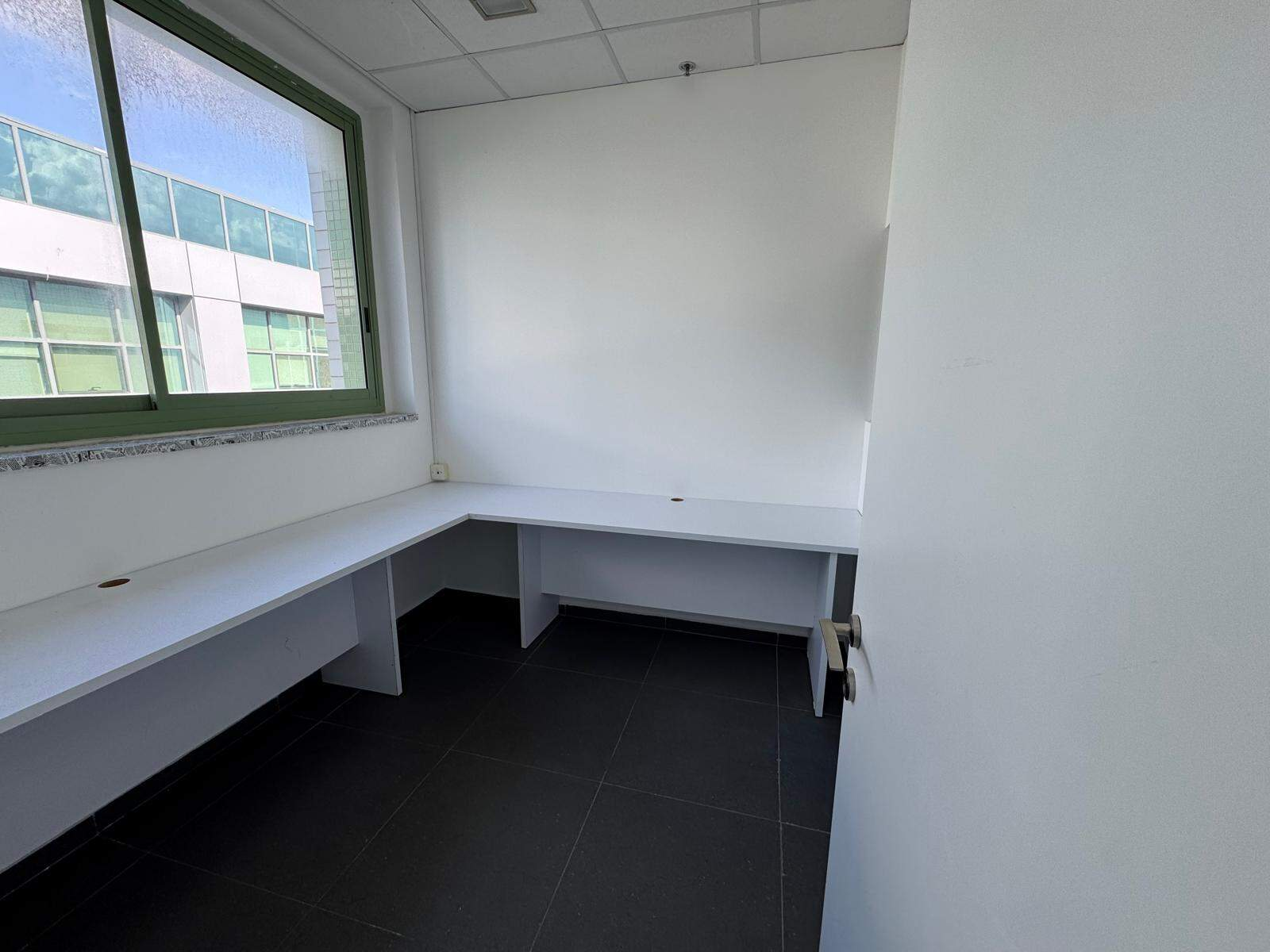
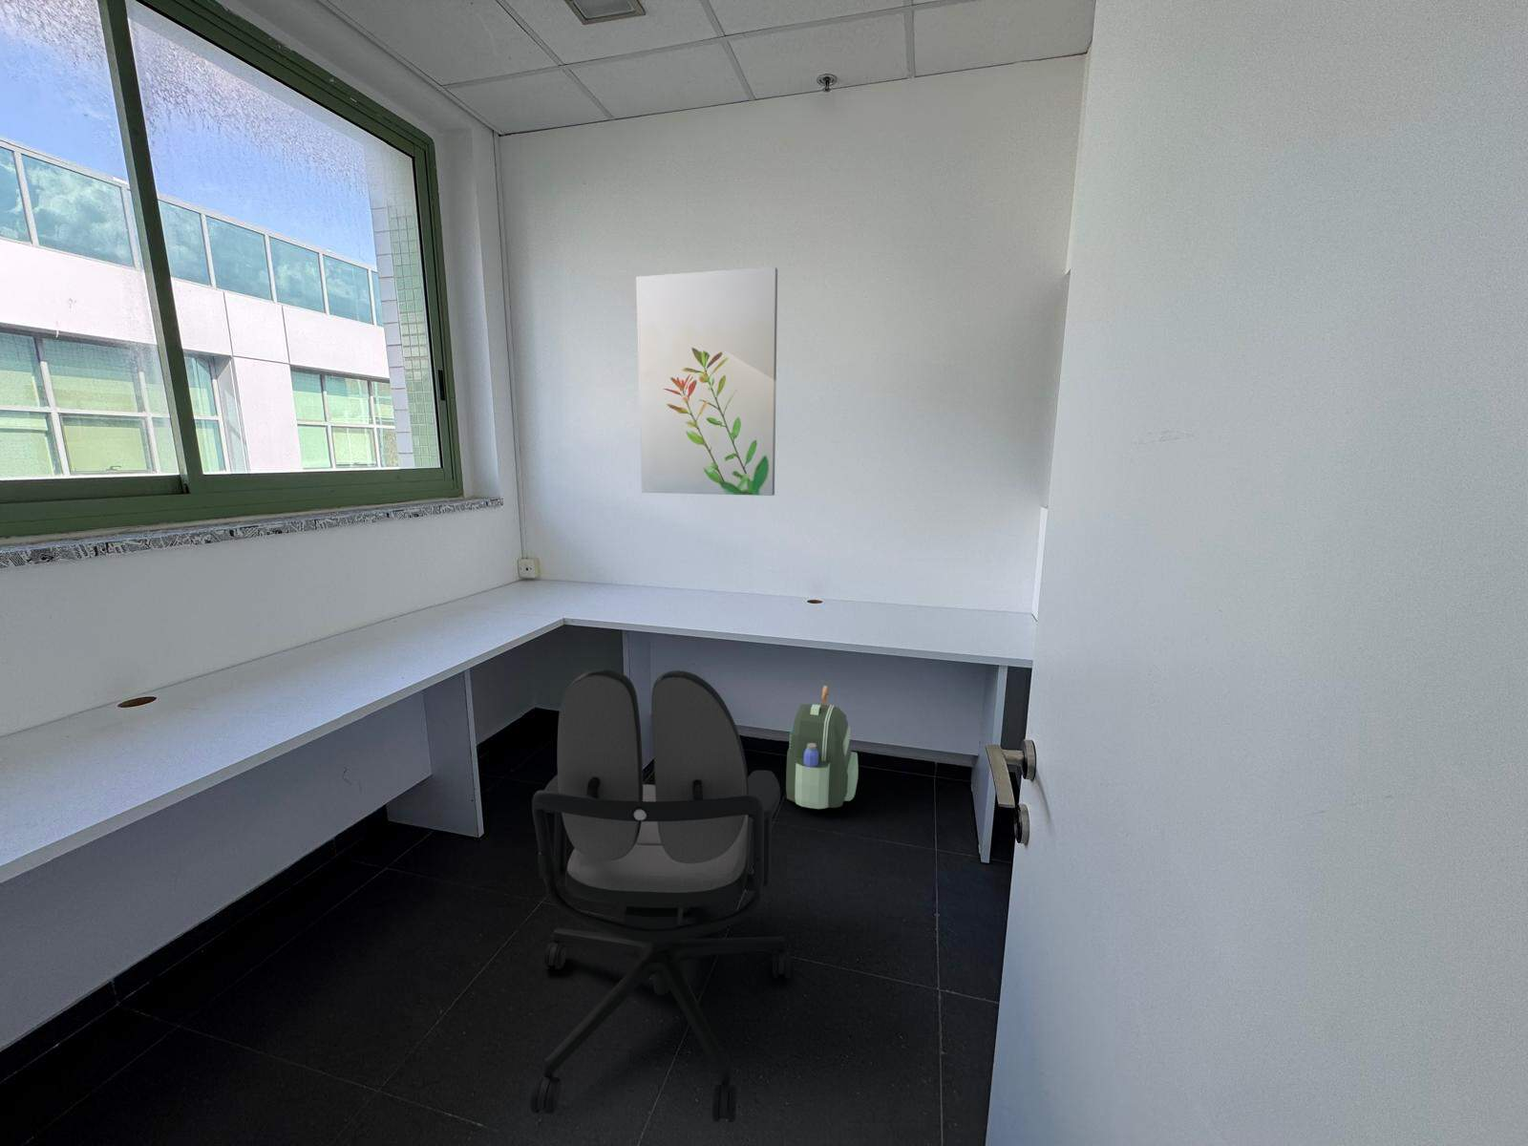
+ office chair (659, 827)
+ backpack (825, 744)
+ wall art (706, 386)
